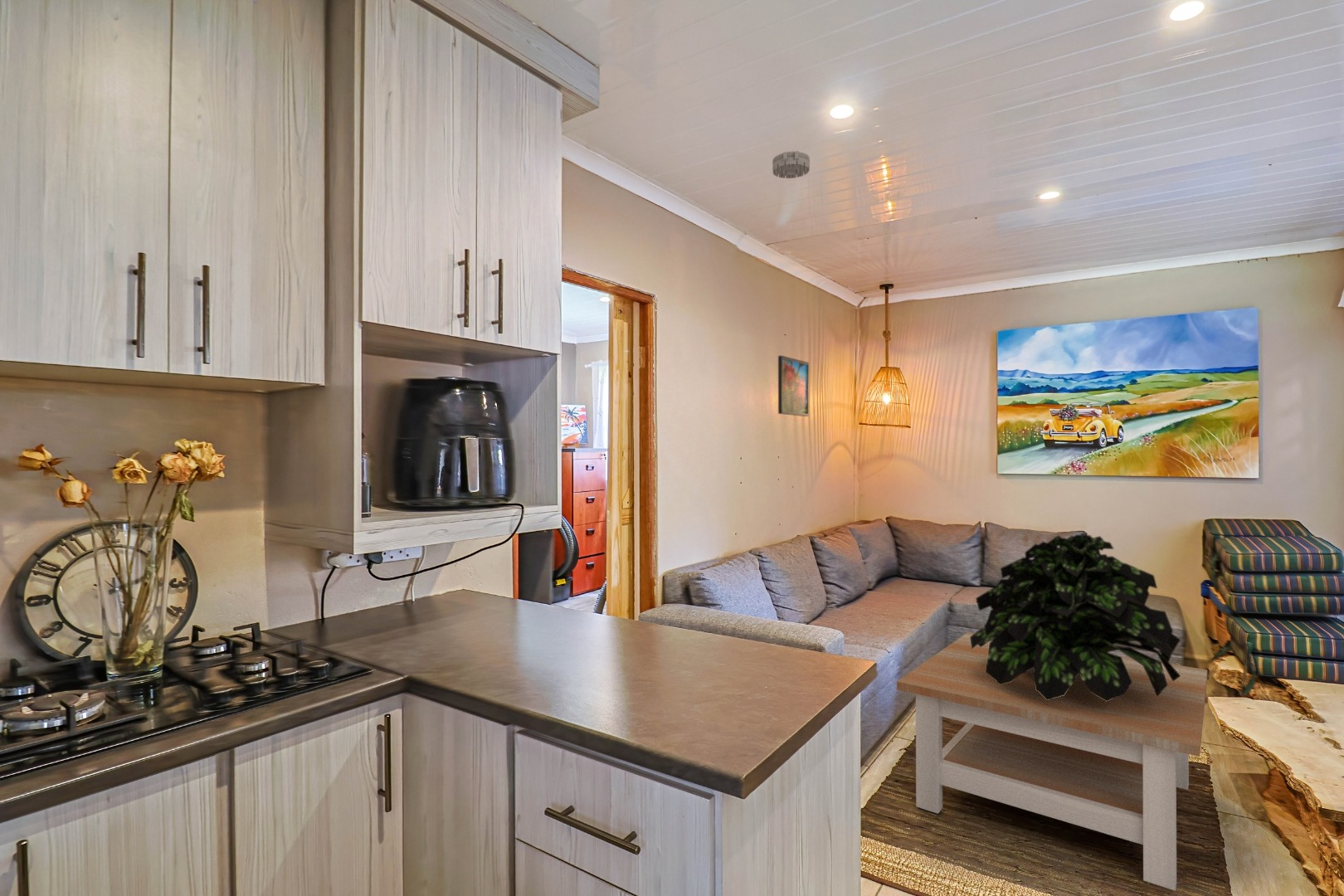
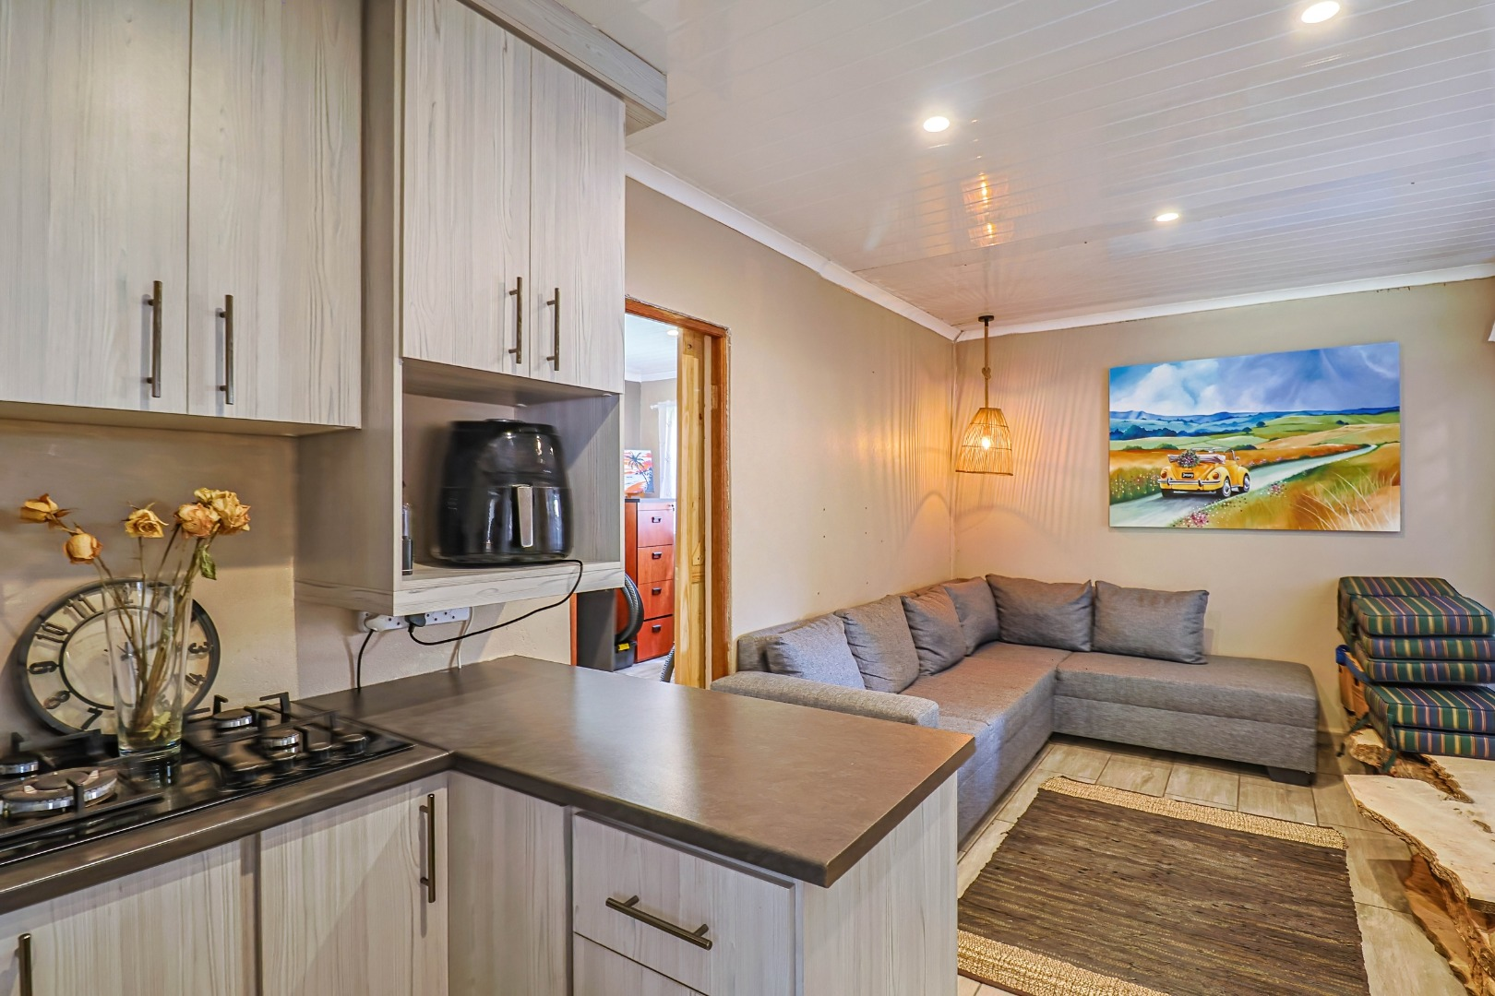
- smoke detector (791, 164)
- potted plant (1071, 606)
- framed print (794, 387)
- coffee table (1056, 735)
